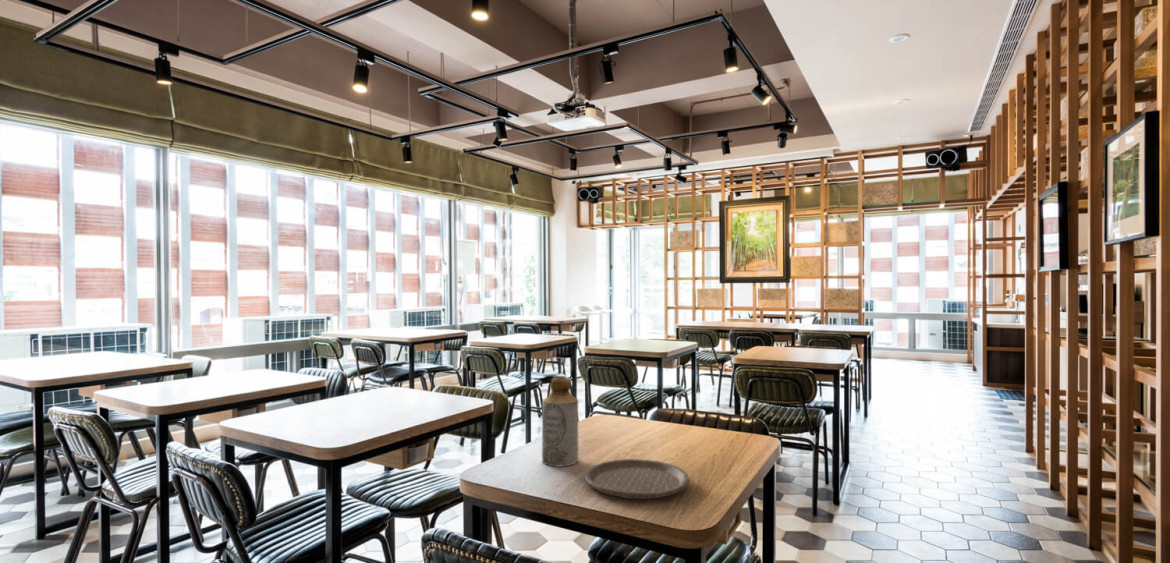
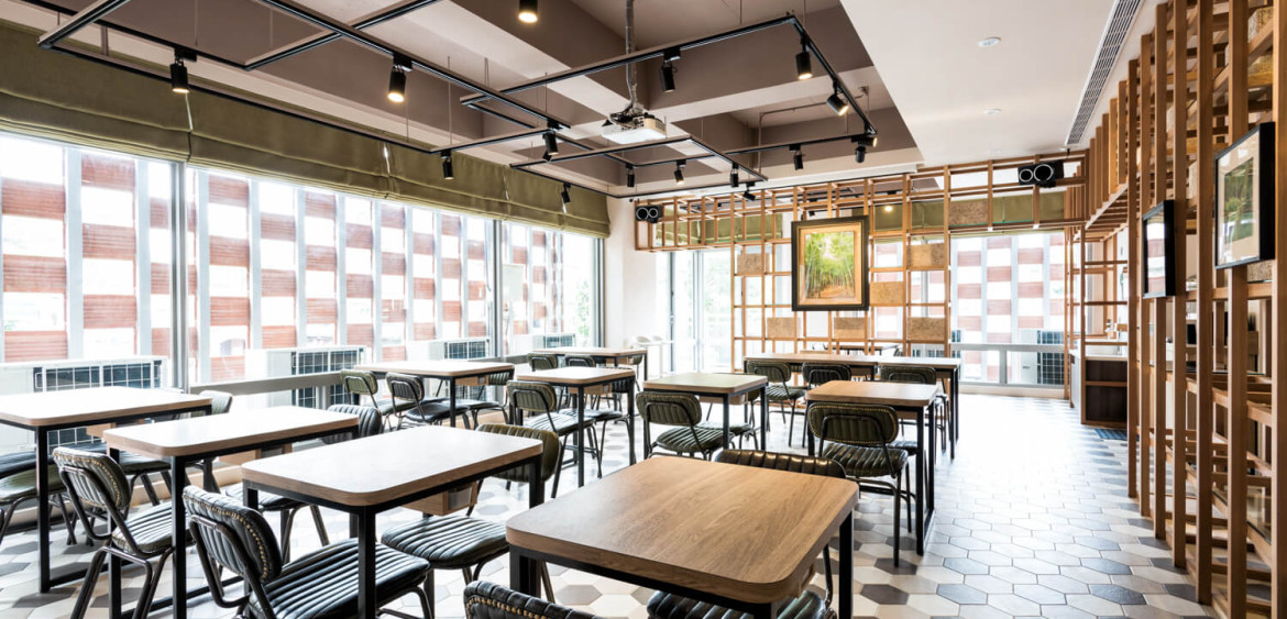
- plate (636, 478)
- bottle (560, 419)
